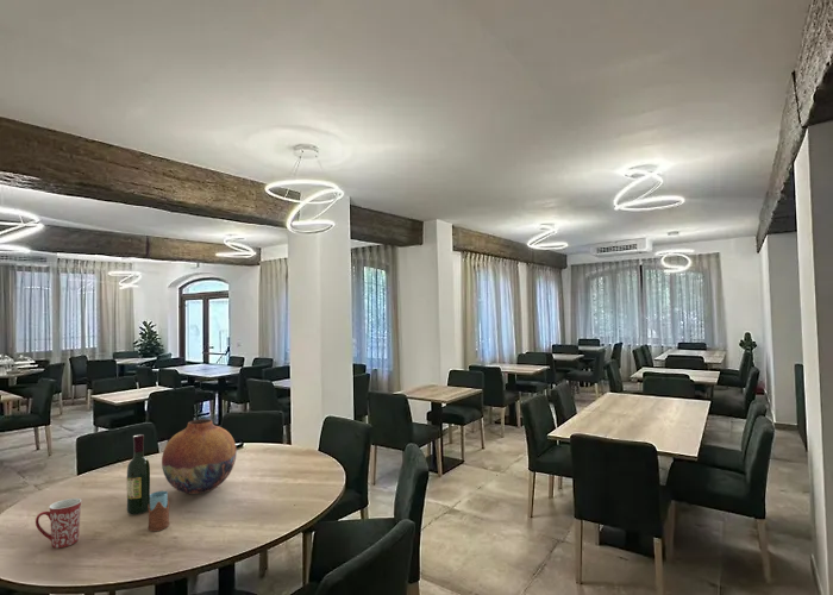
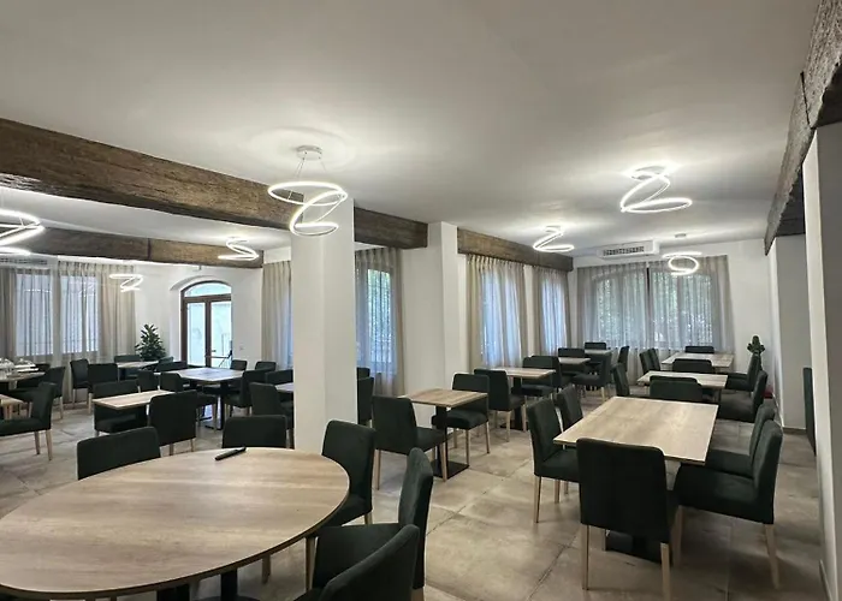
- mug (58, 524)
- drinking glass (158, 508)
- vase (200, 455)
- wine bottle (138, 472)
